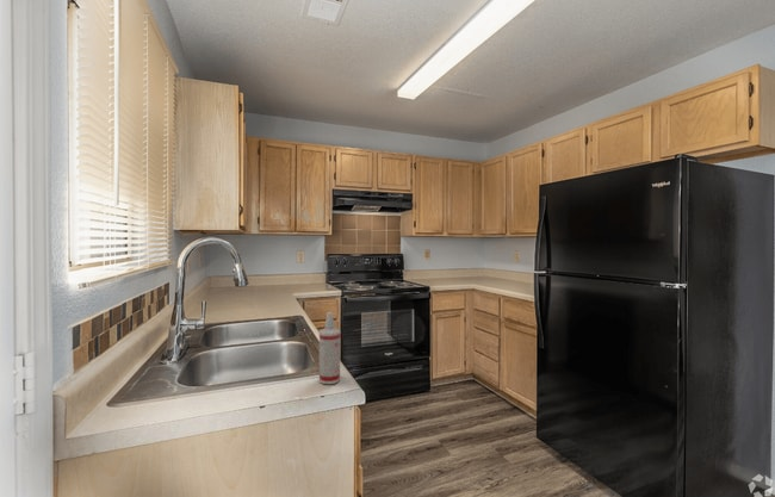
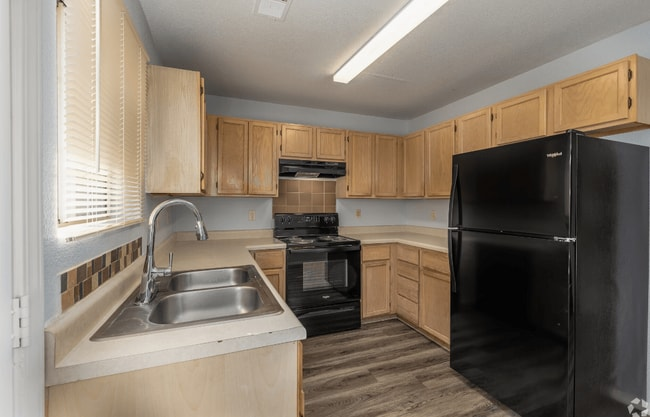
- spray bottle (329, 346)
